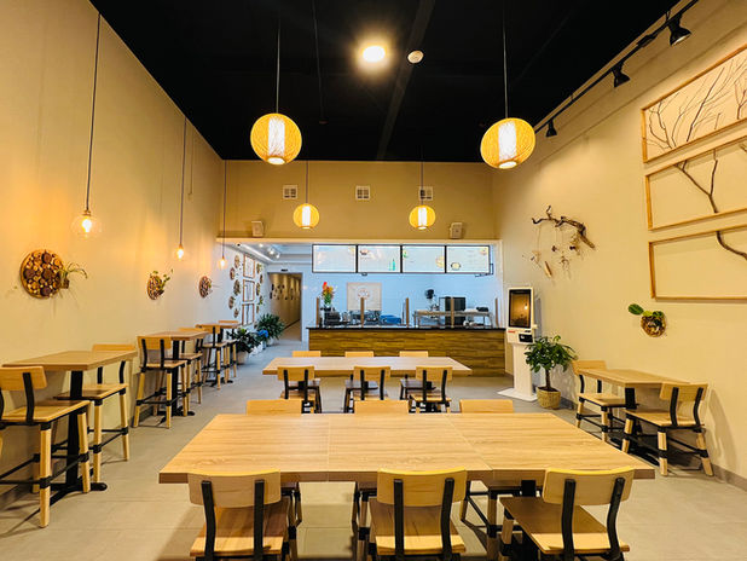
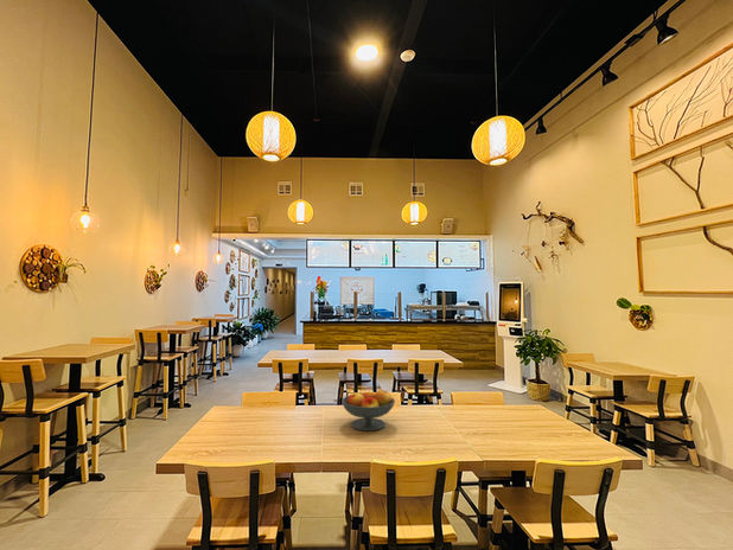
+ fruit bowl (368, 408)
